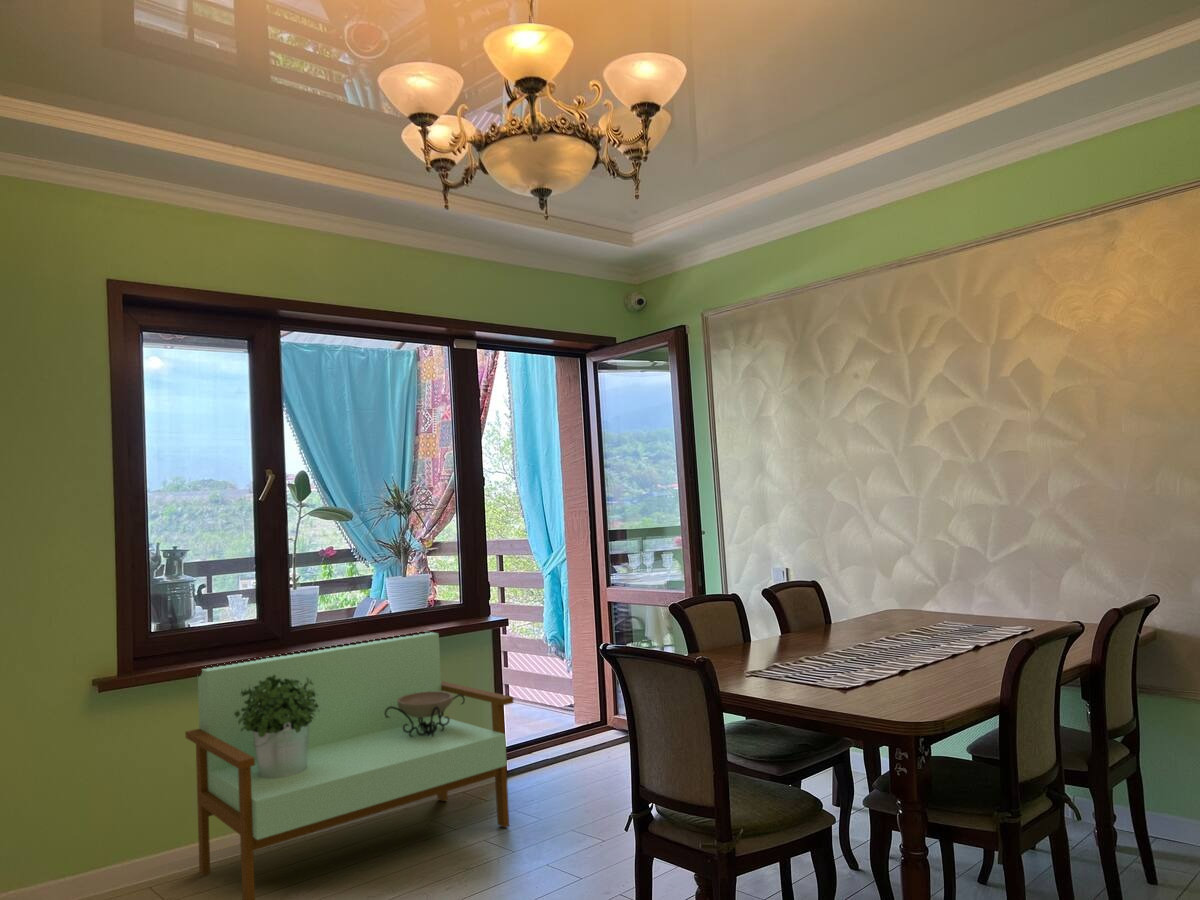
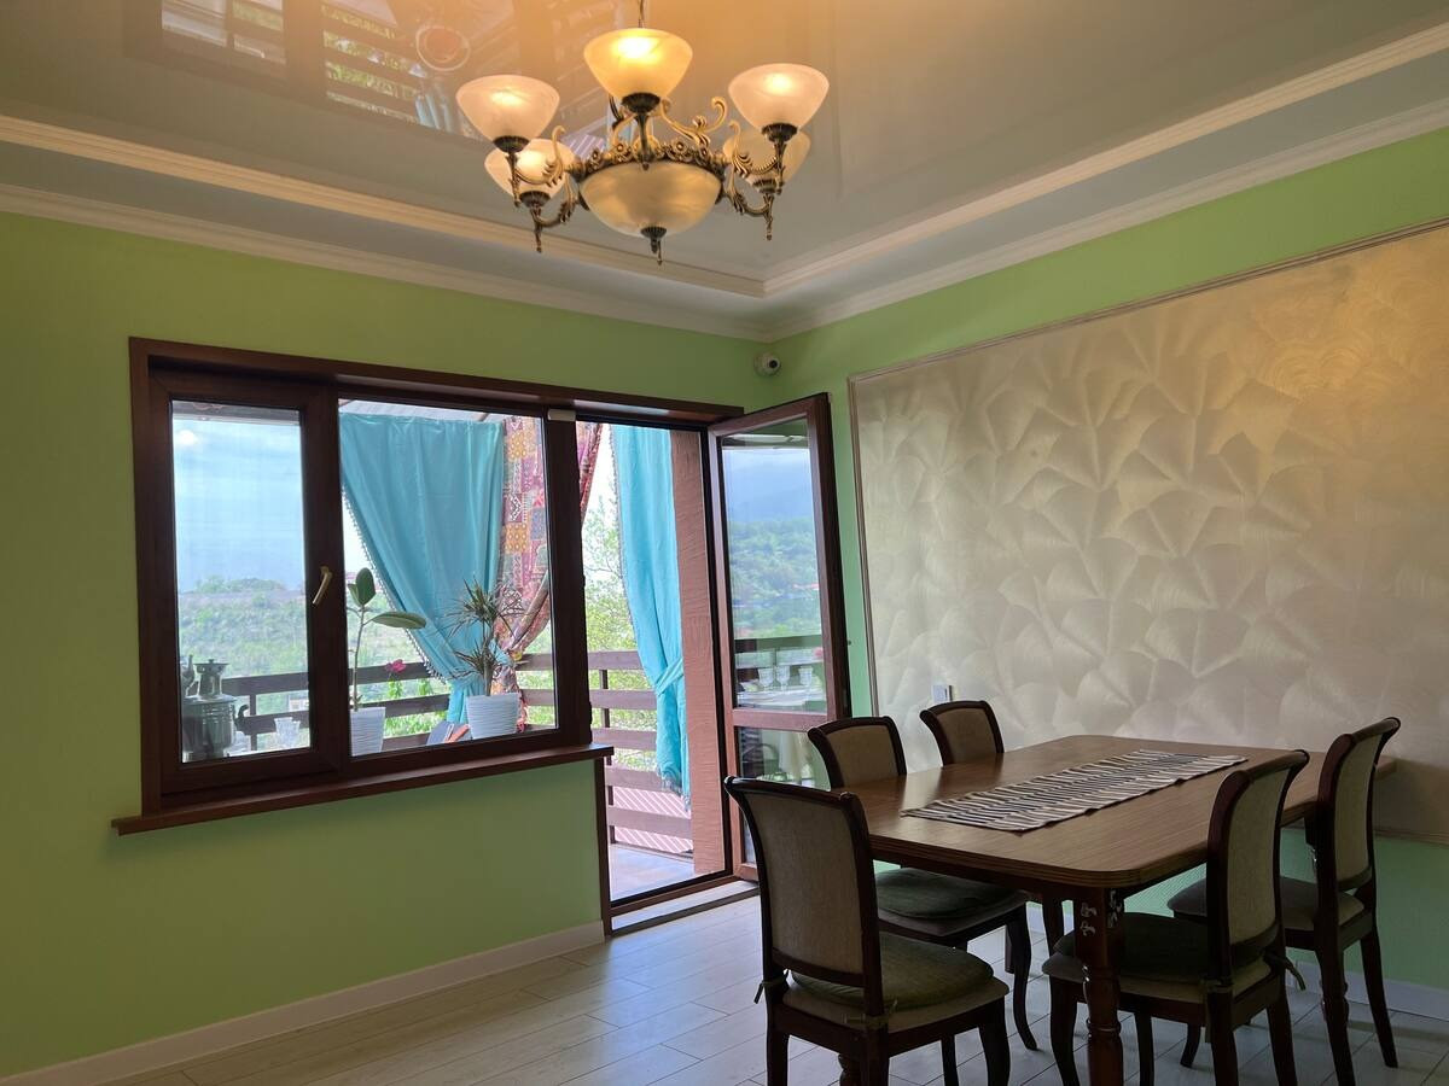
- decorative bowl (426, 715)
- potted plant (277, 723)
- loveseat (356, 750)
